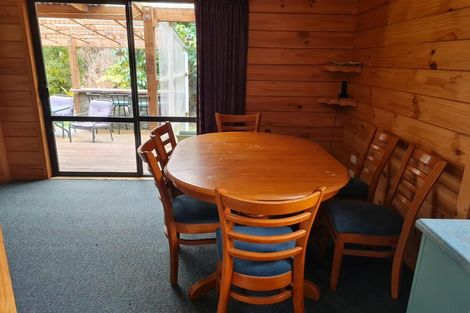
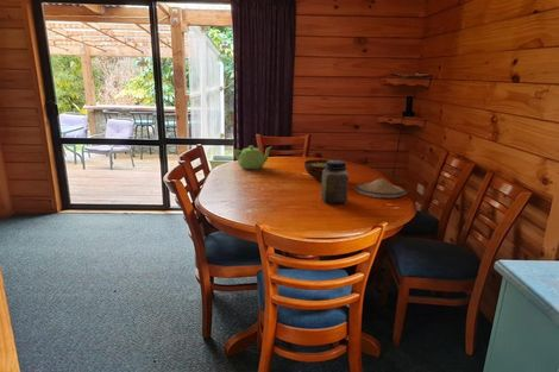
+ teapot (252, 157)
+ bowl (321, 171)
+ plate (379, 184)
+ jar (334, 181)
